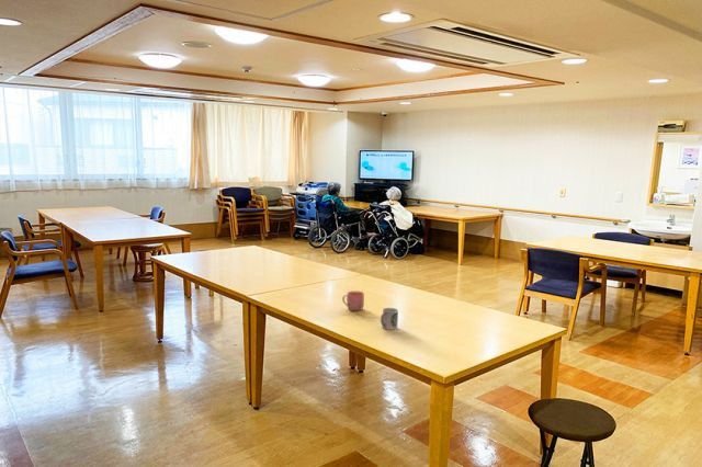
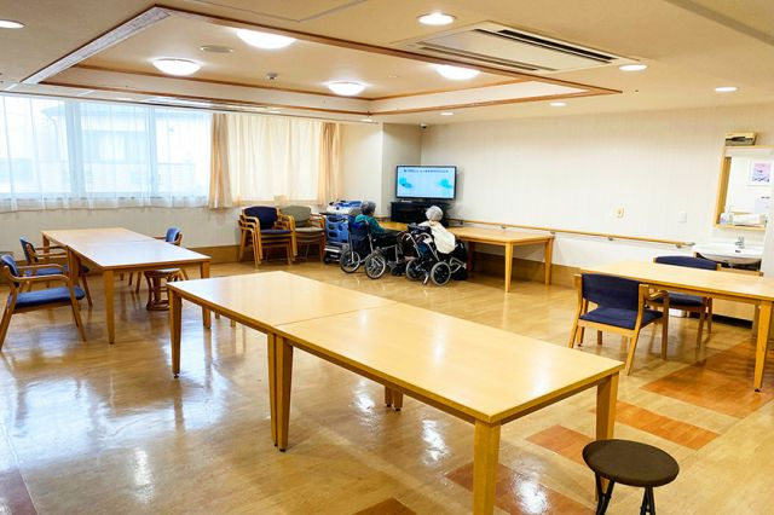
- mug (352, 301)
- cup (387, 319)
